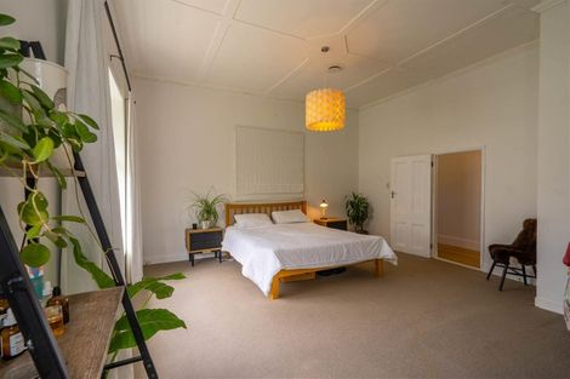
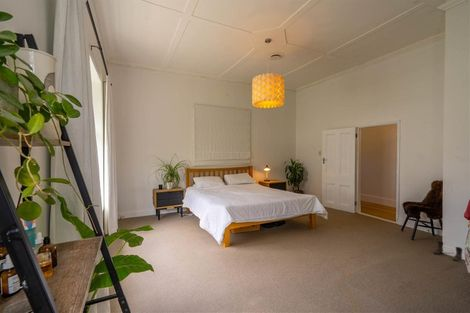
+ boots (442, 250)
